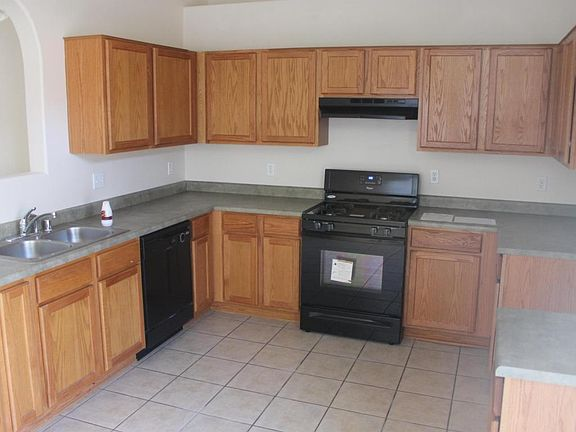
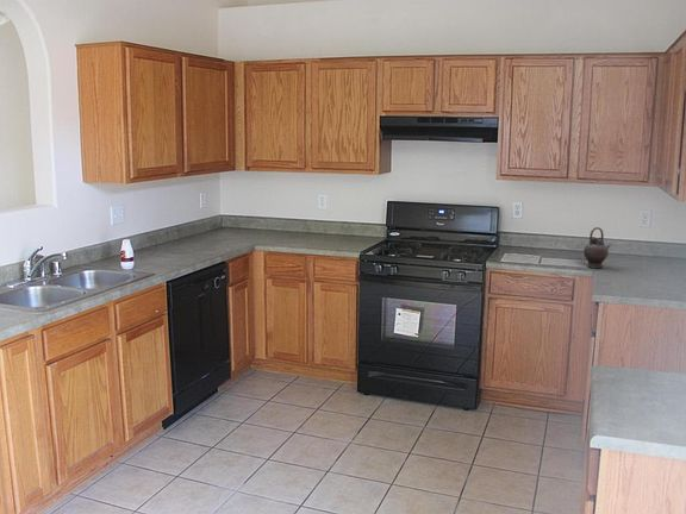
+ teapot (598, 246)
